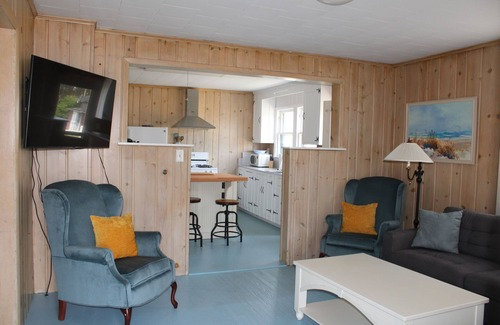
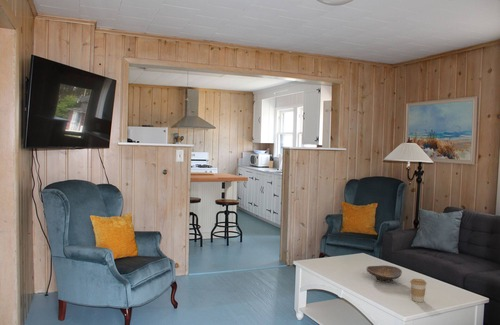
+ decorative bowl (383, 273)
+ coffee cup (417, 289)
